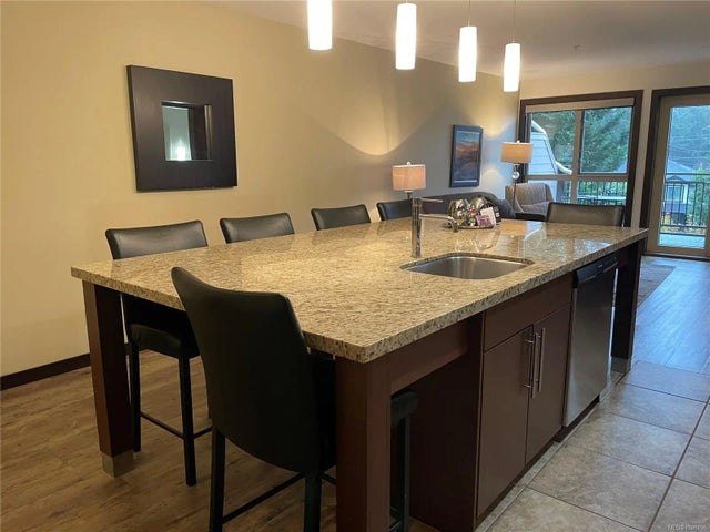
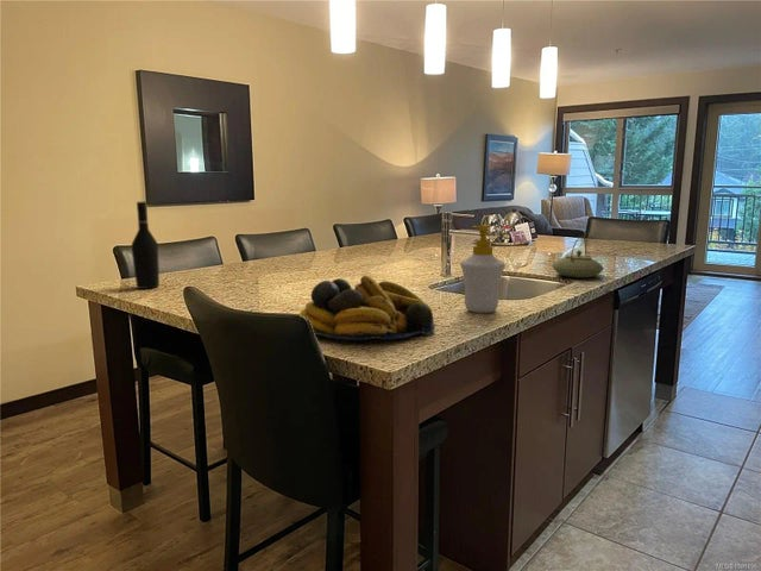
+ teapot (579, 256)
+ wine bottle (144, 244)
+ fruit bowl (366, 301)
+ soap bottle (482, 268)
